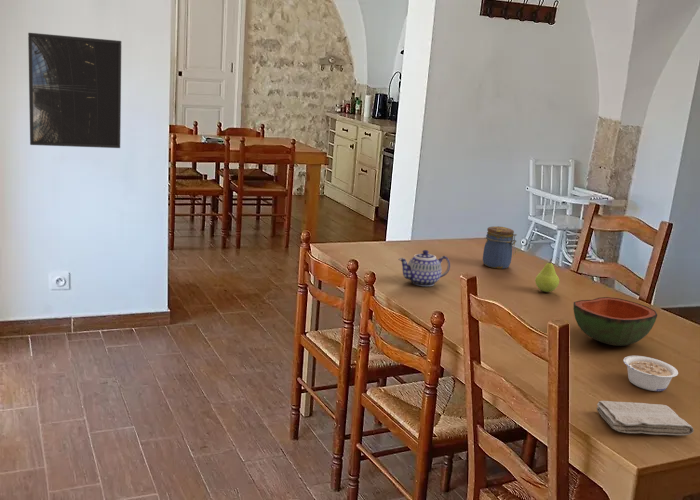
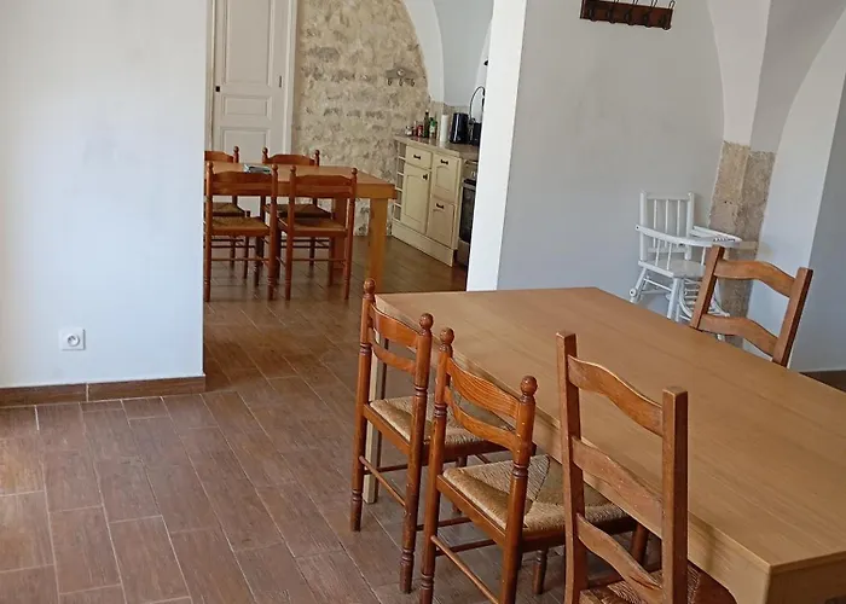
- fruit (548, 274)
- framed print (75, 92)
- bowl (613, 324)
- legume (650, 373)
- teapot (424, 266)
- washcloth (642, 416)
- jar (500, 247)
